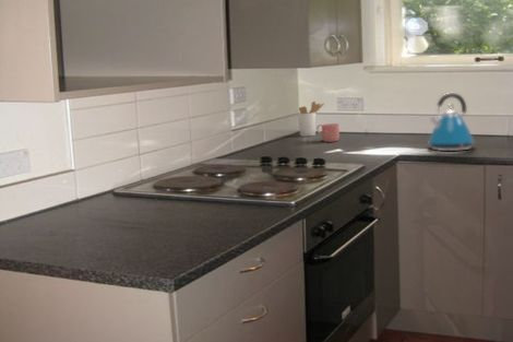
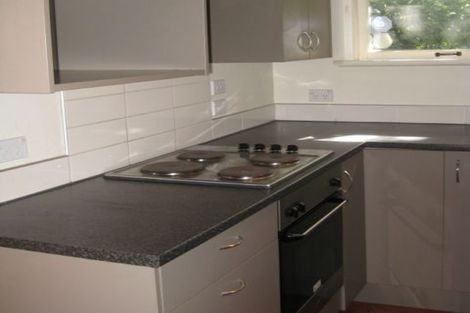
- utensil holder (310, 118)
- mug (327, 132)
- kettle (452, 120)
